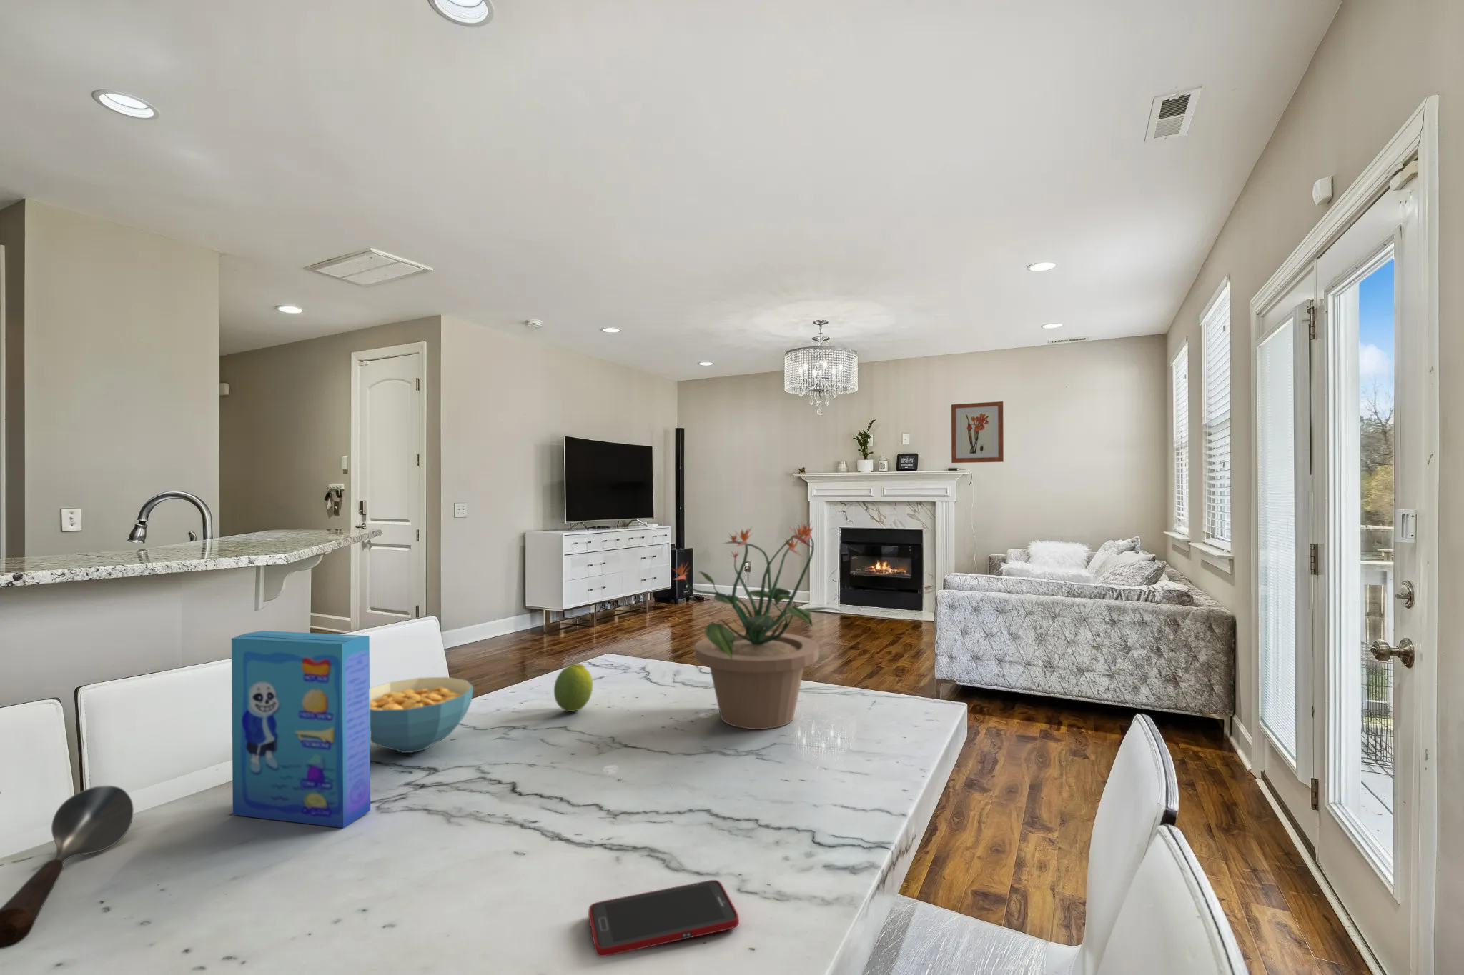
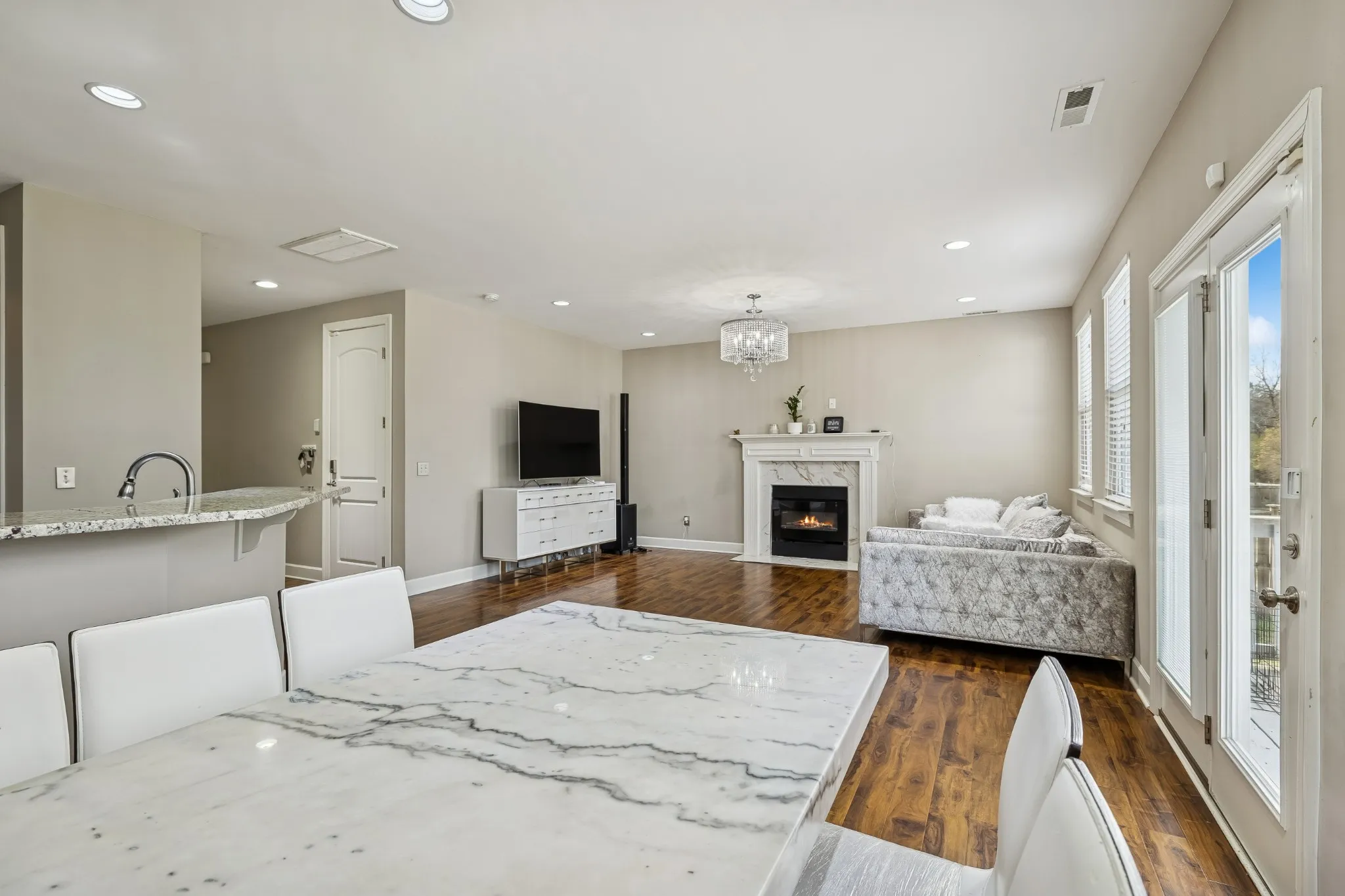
- fruit (574, 687)
- cereal bowl (414, 719)
- cereal box (300, 724)
- wall art (976, 432)
- cell phone (663, 916)
- potted plant (765, 618)
- spoon (70, 851)
